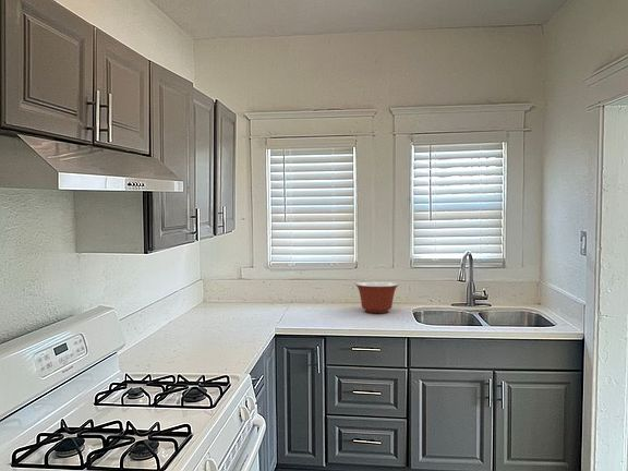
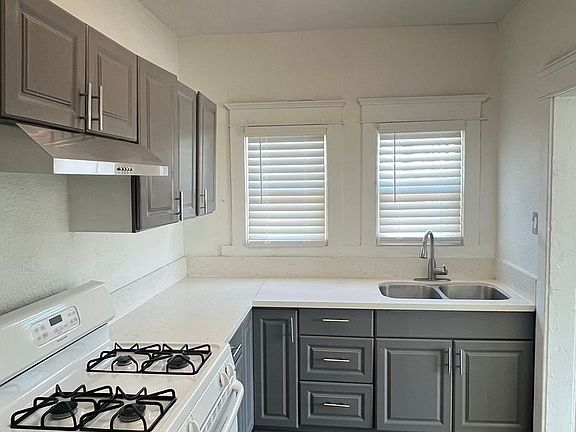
- mixing bowl (376, 297)
